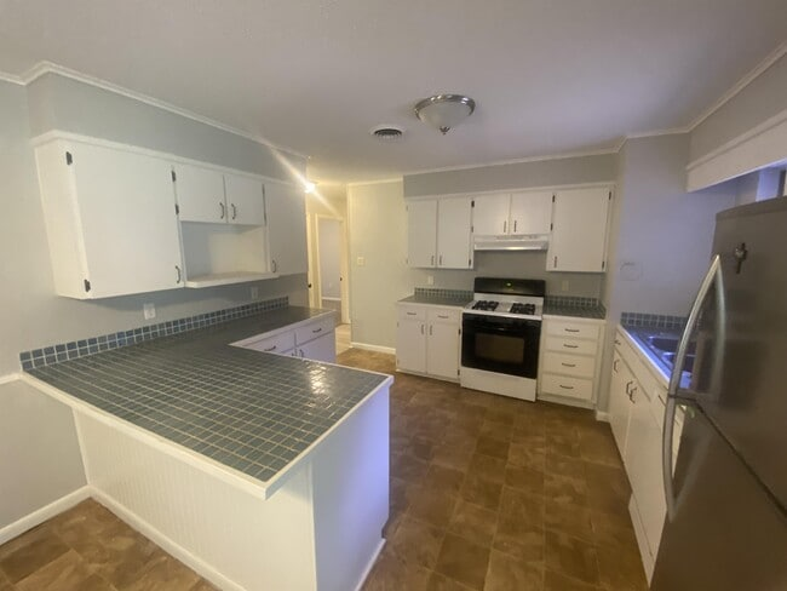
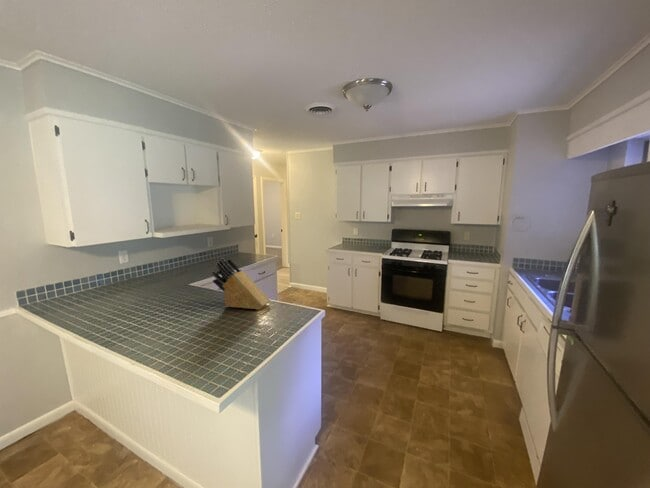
+ knife block (240, 282)
